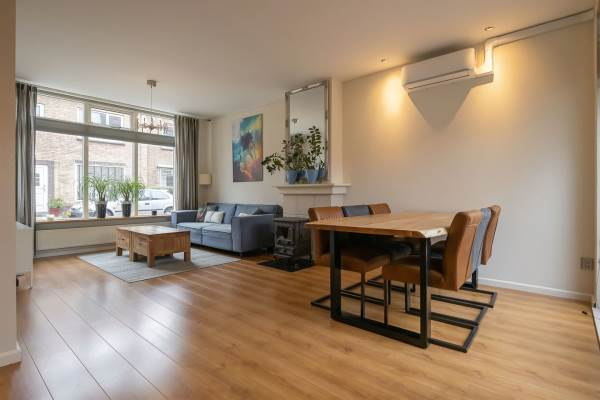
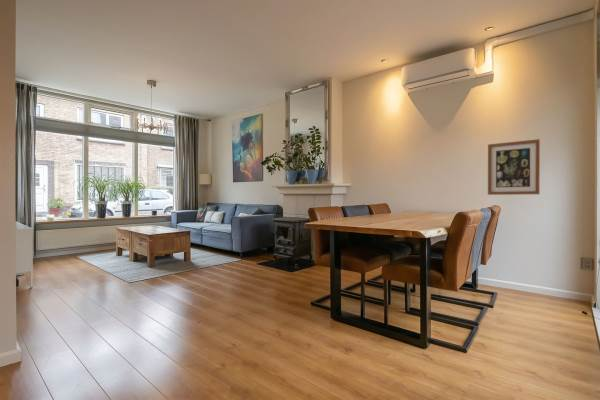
+ wall art (512, 168)
